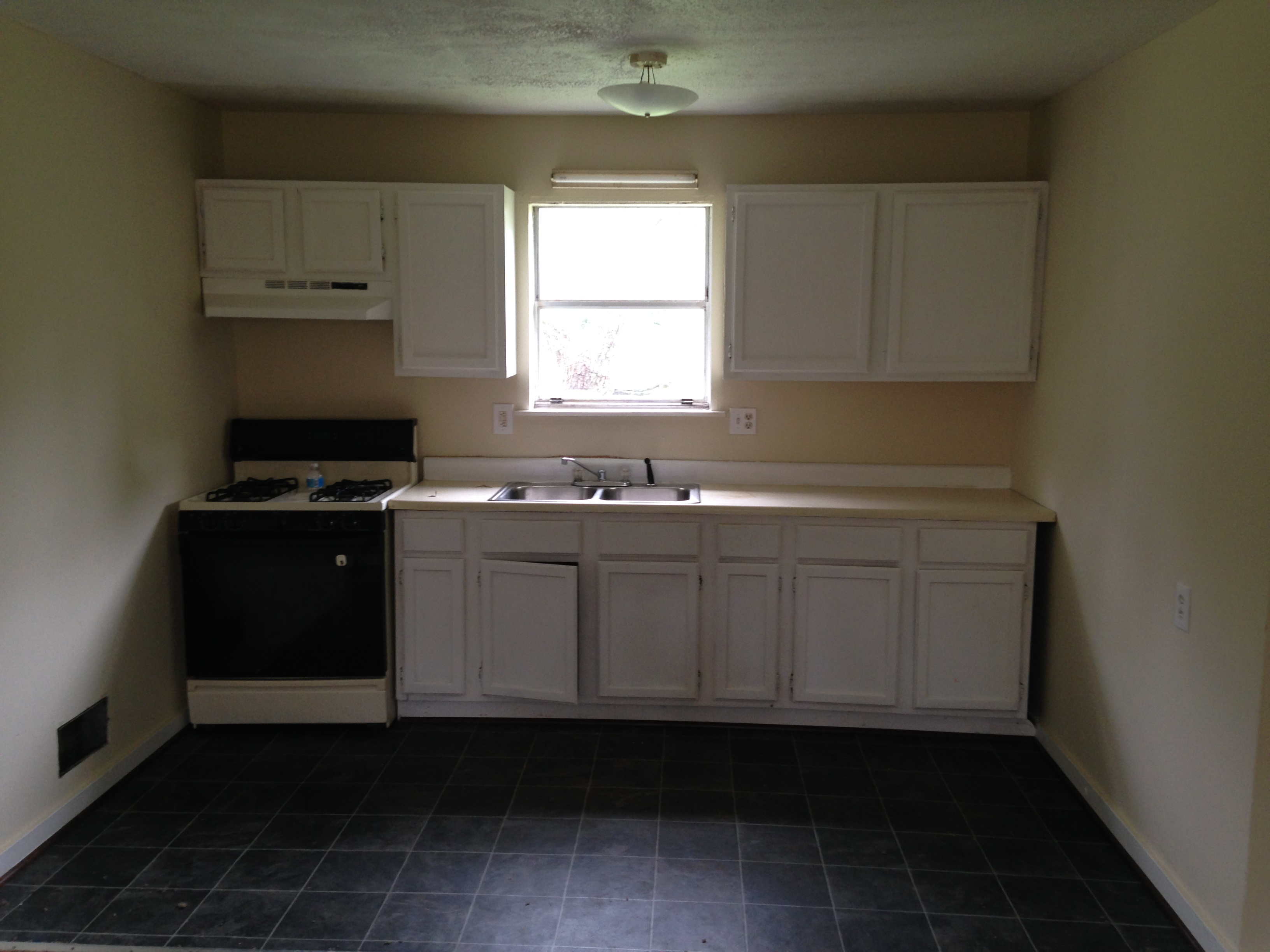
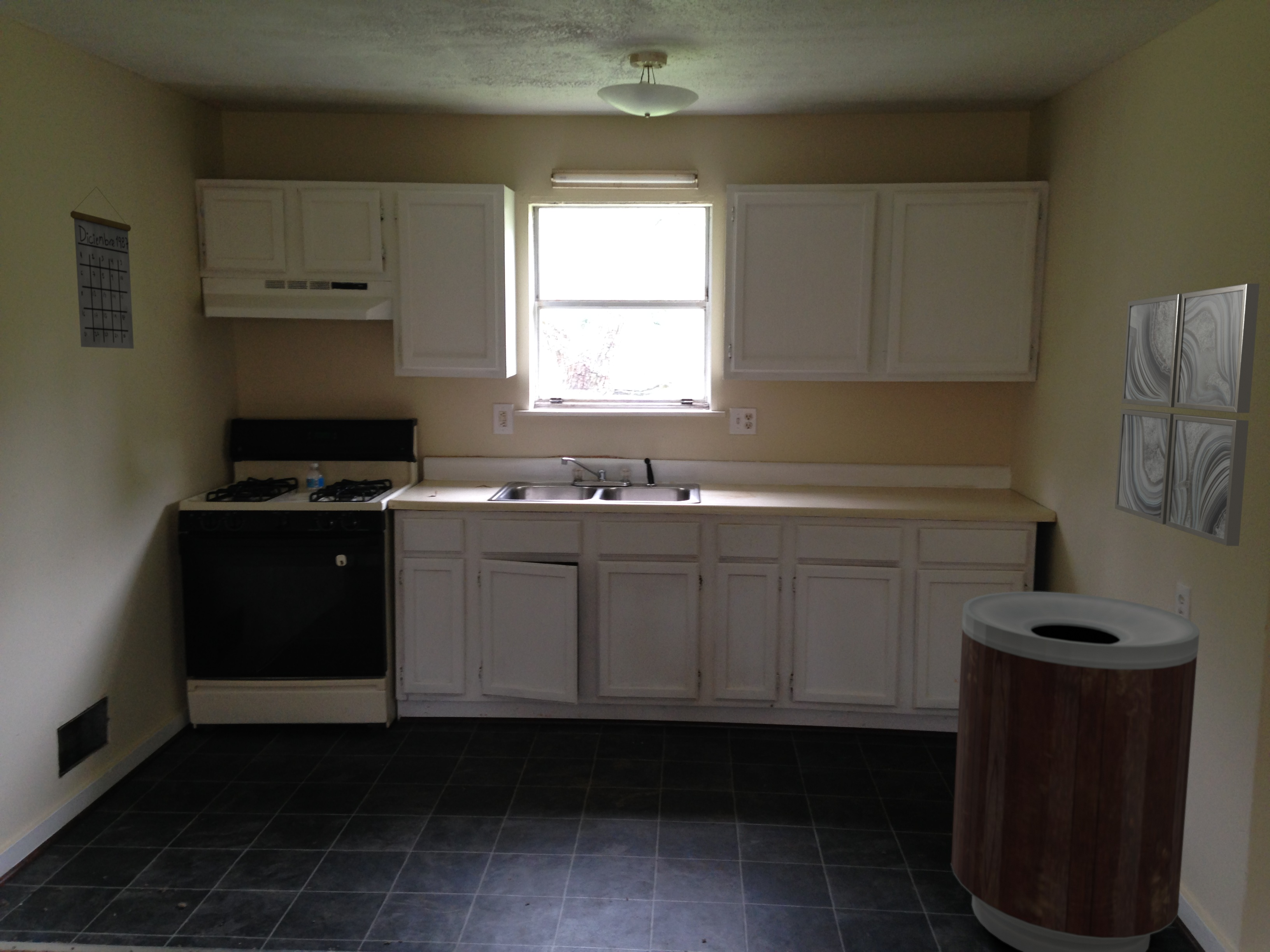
+ wall art (1176, 413)
+ trash can (1067, 770)
+ calendar (104, 268)
